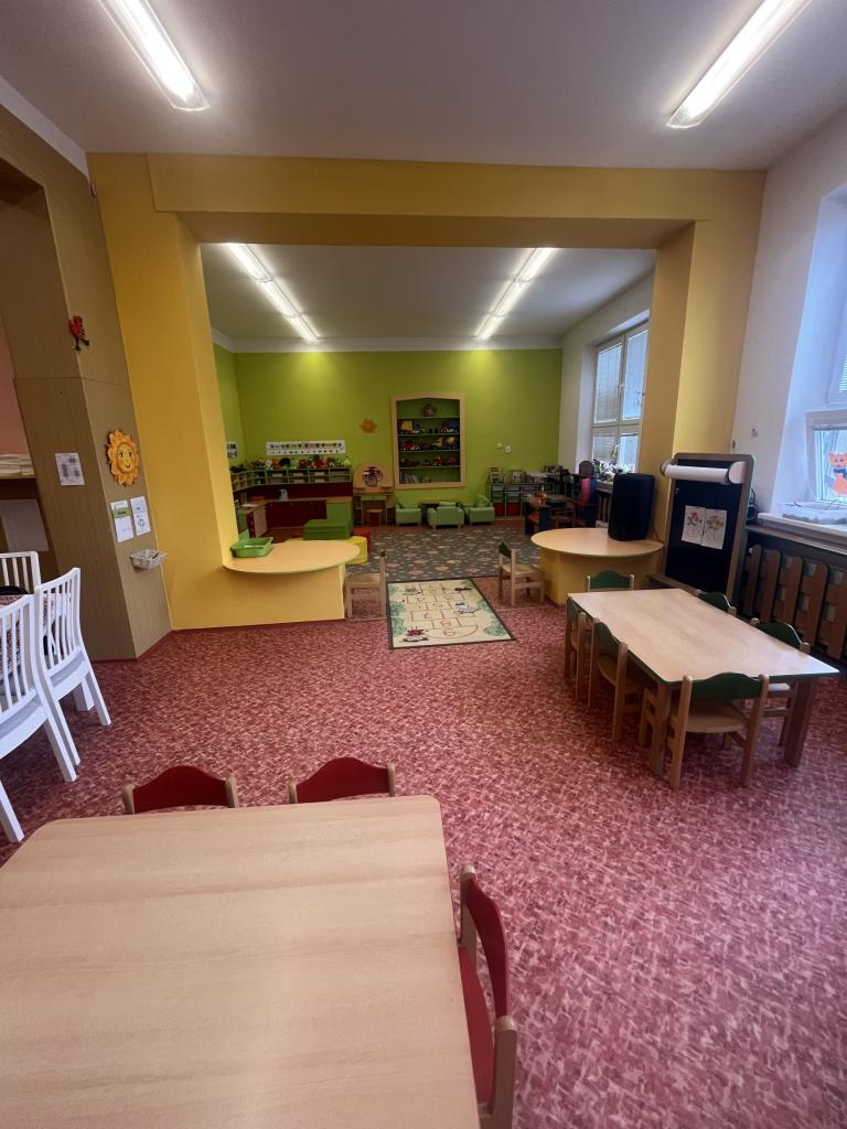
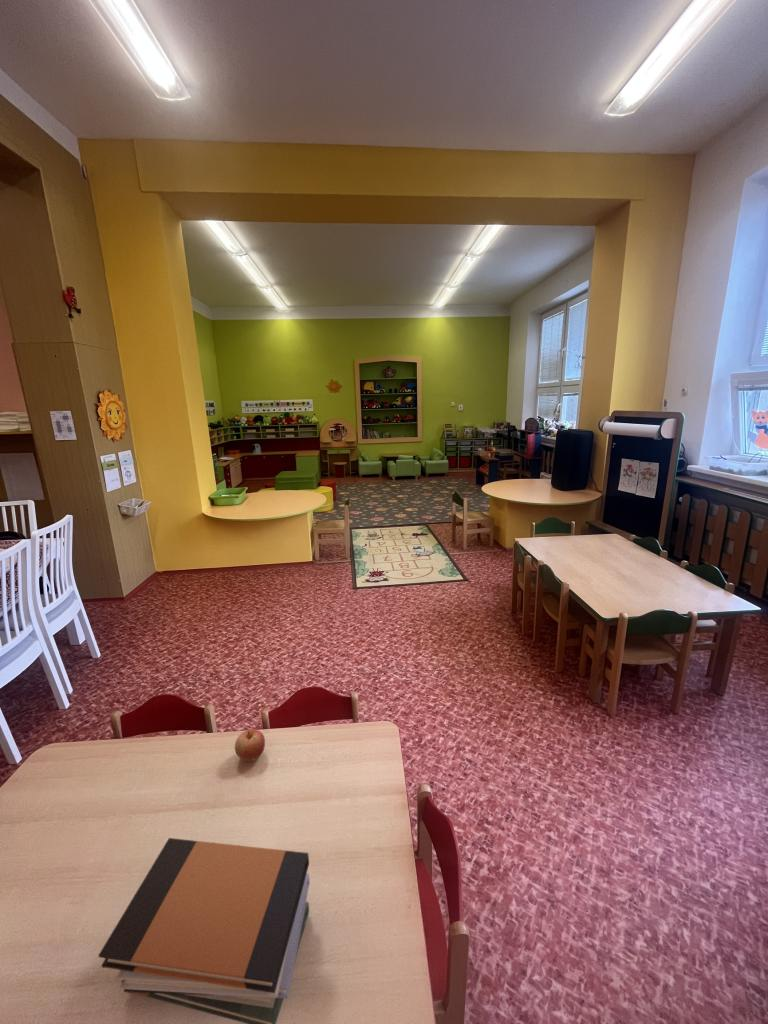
+ book stack (221, 924)
+ apple (249, 743)
